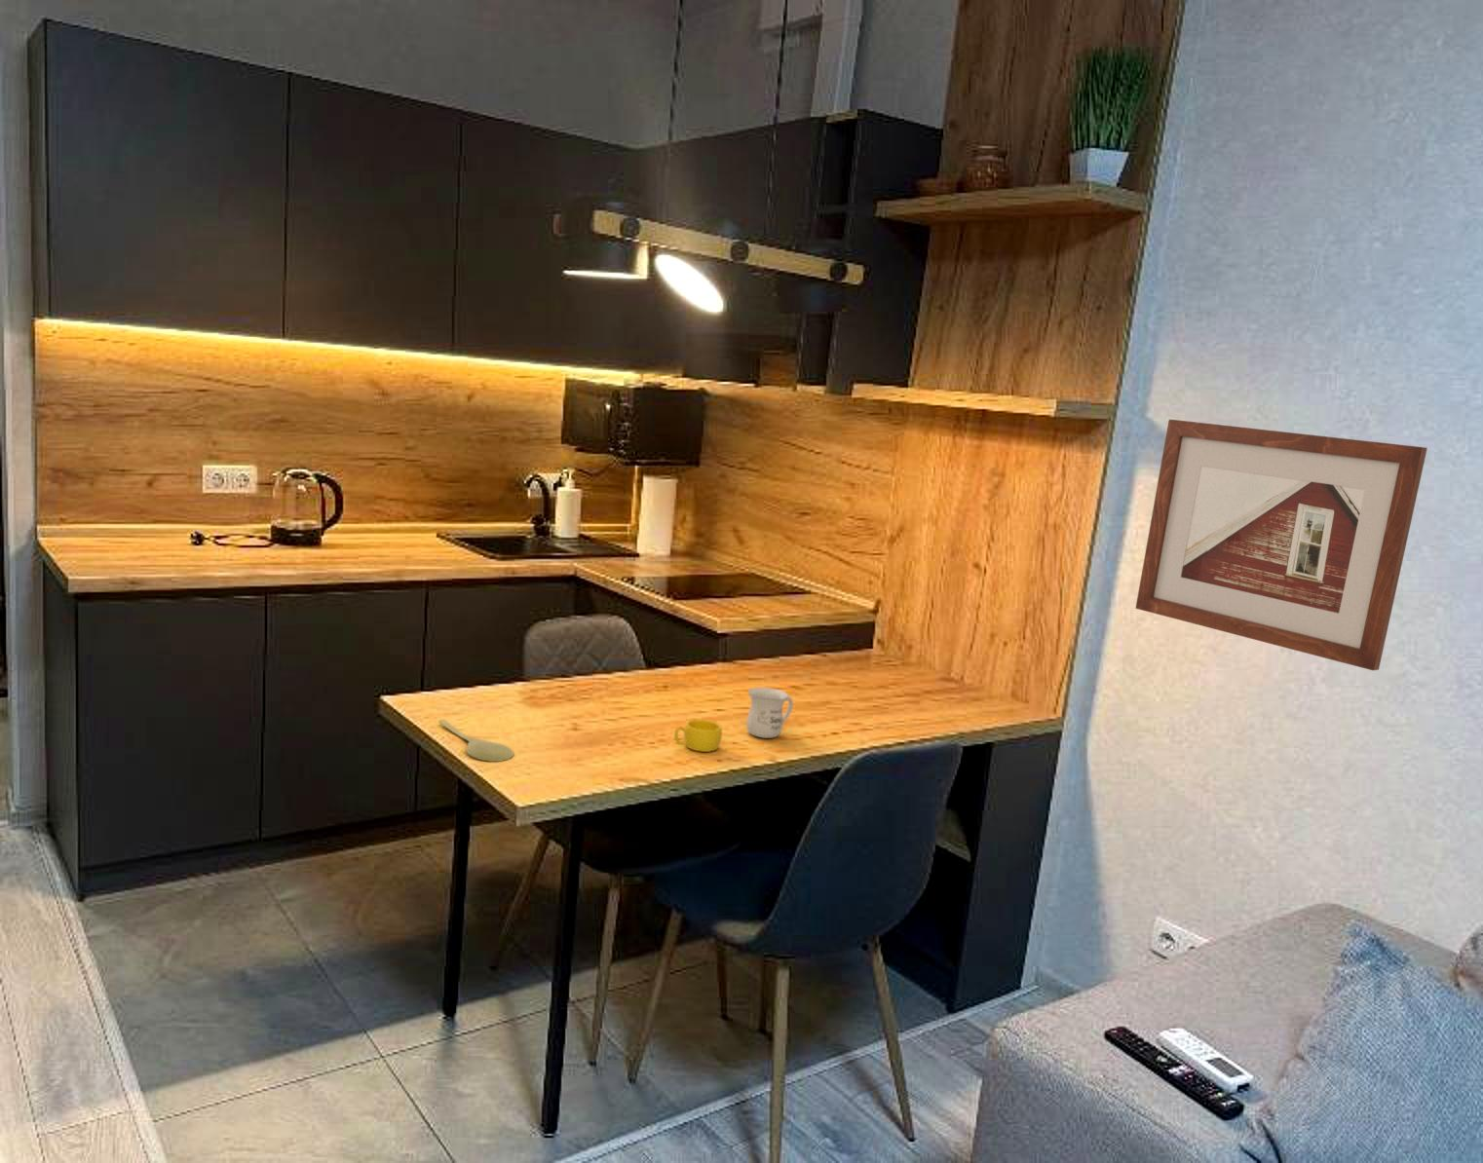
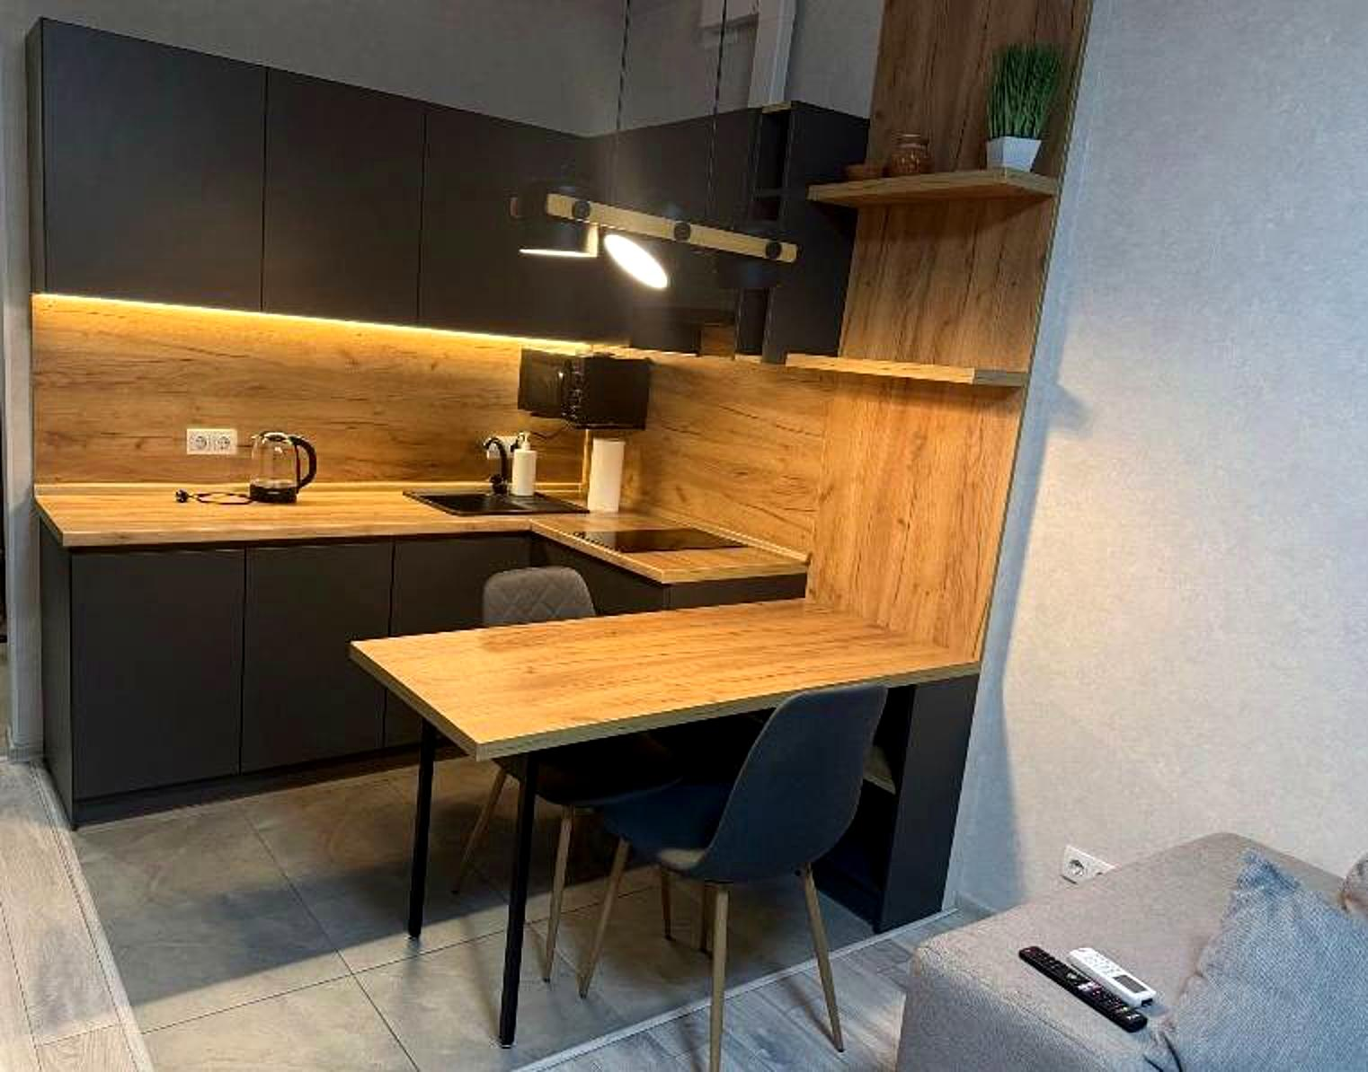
- spoon (469, 738)
- cup (697, 736)
- mug (772, 713)
- picture frame (1266, 536)
